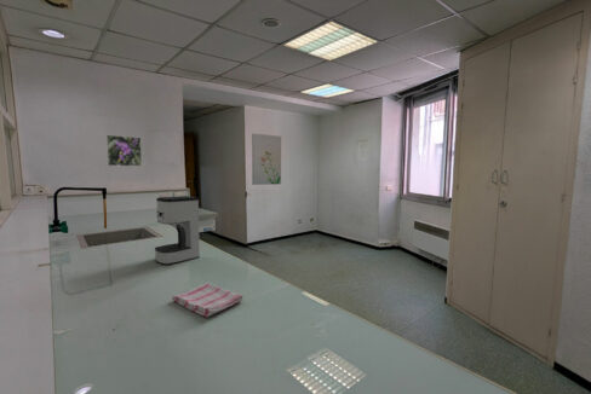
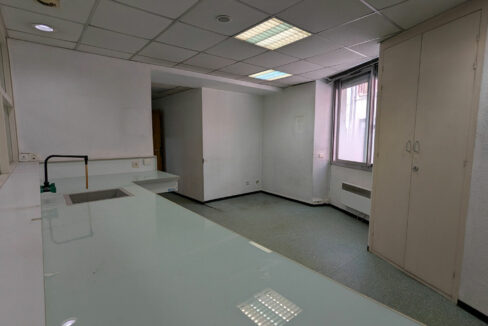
- dish towel (207, 296)
- wall art (266, 160)
- coffee maker (177, 228)
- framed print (124, 151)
